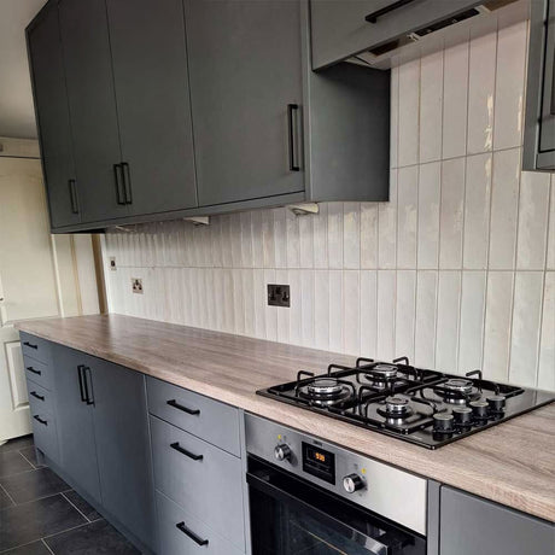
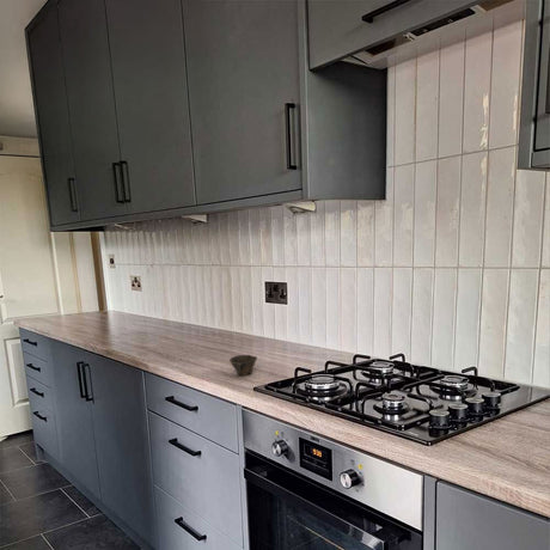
+ cup (243, 366)
